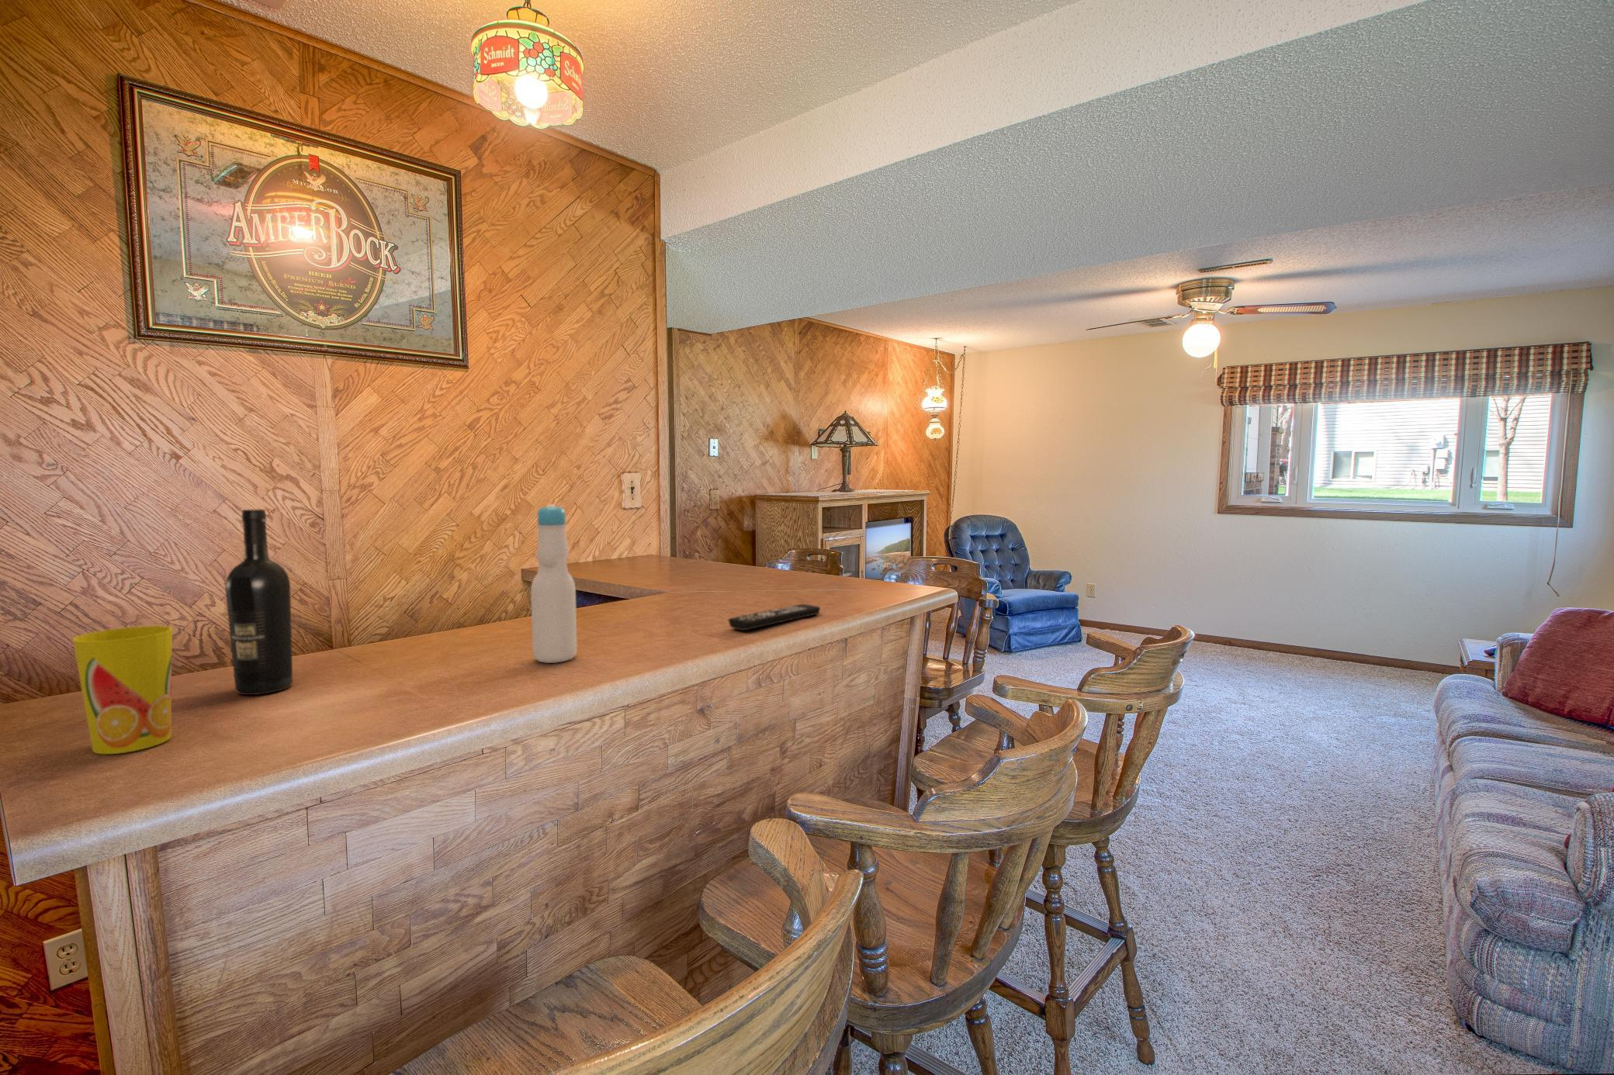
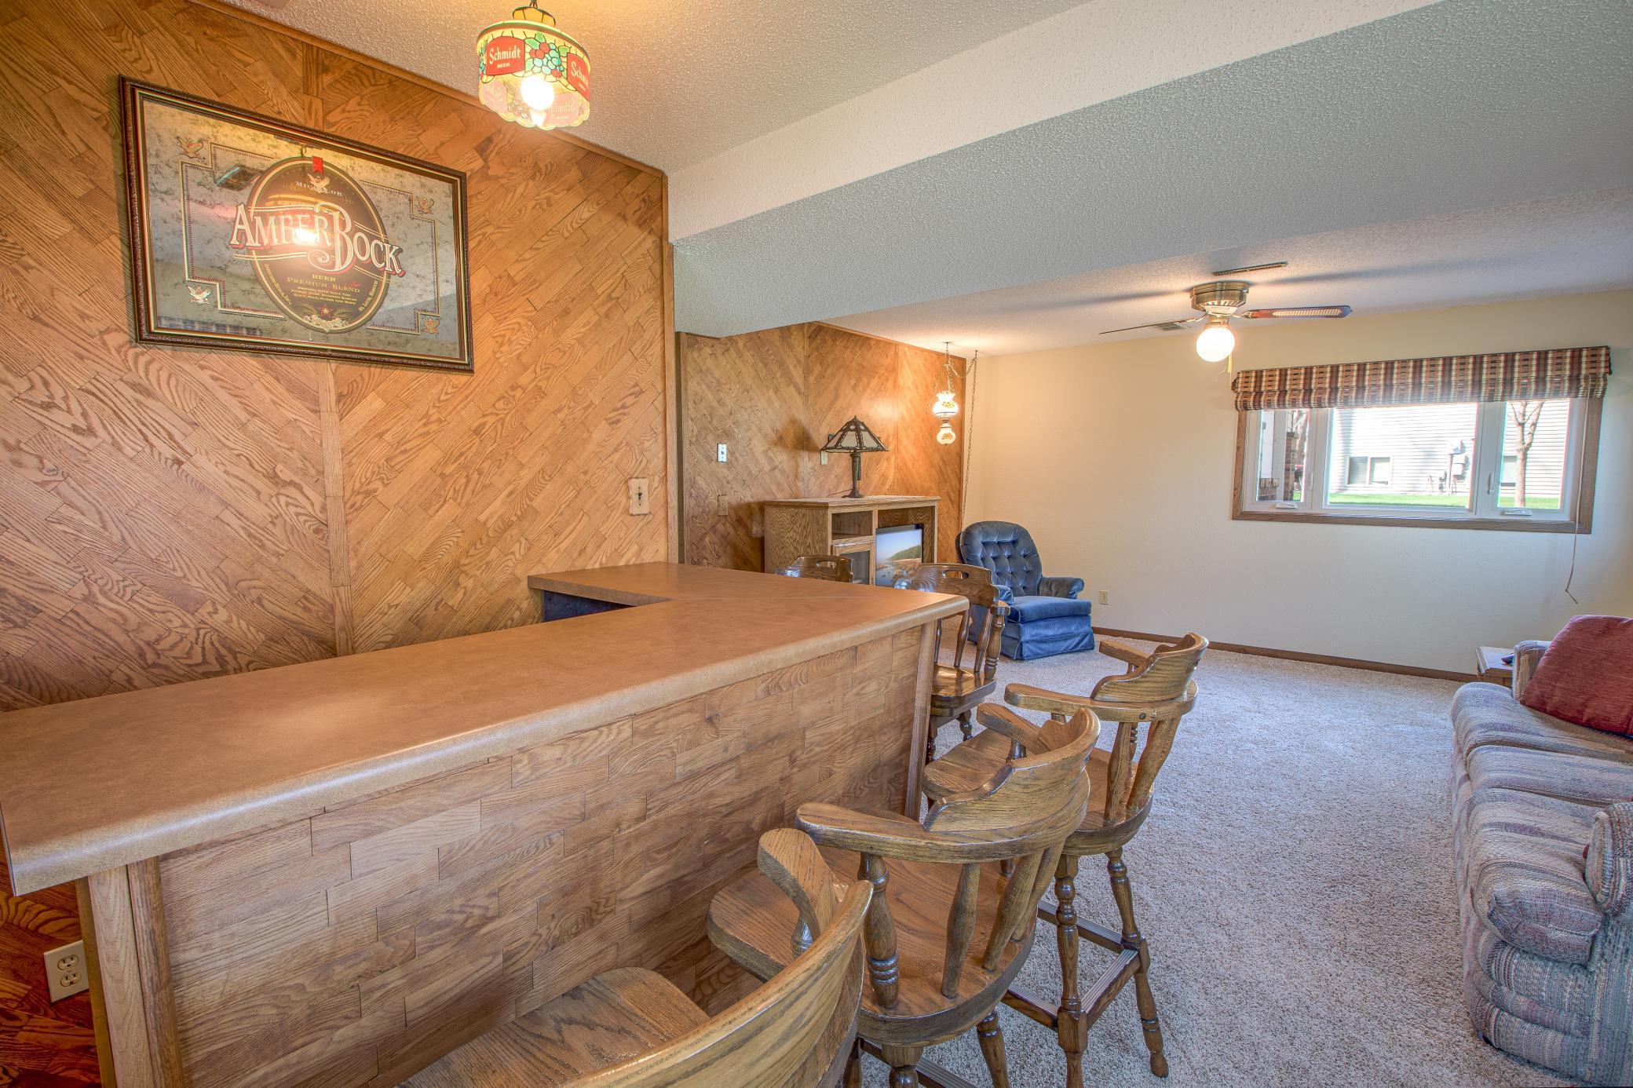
- remote control (776, 615)
- wine bottle (259, 600)
- bottle (552, 582)
- cup (128, 687)
